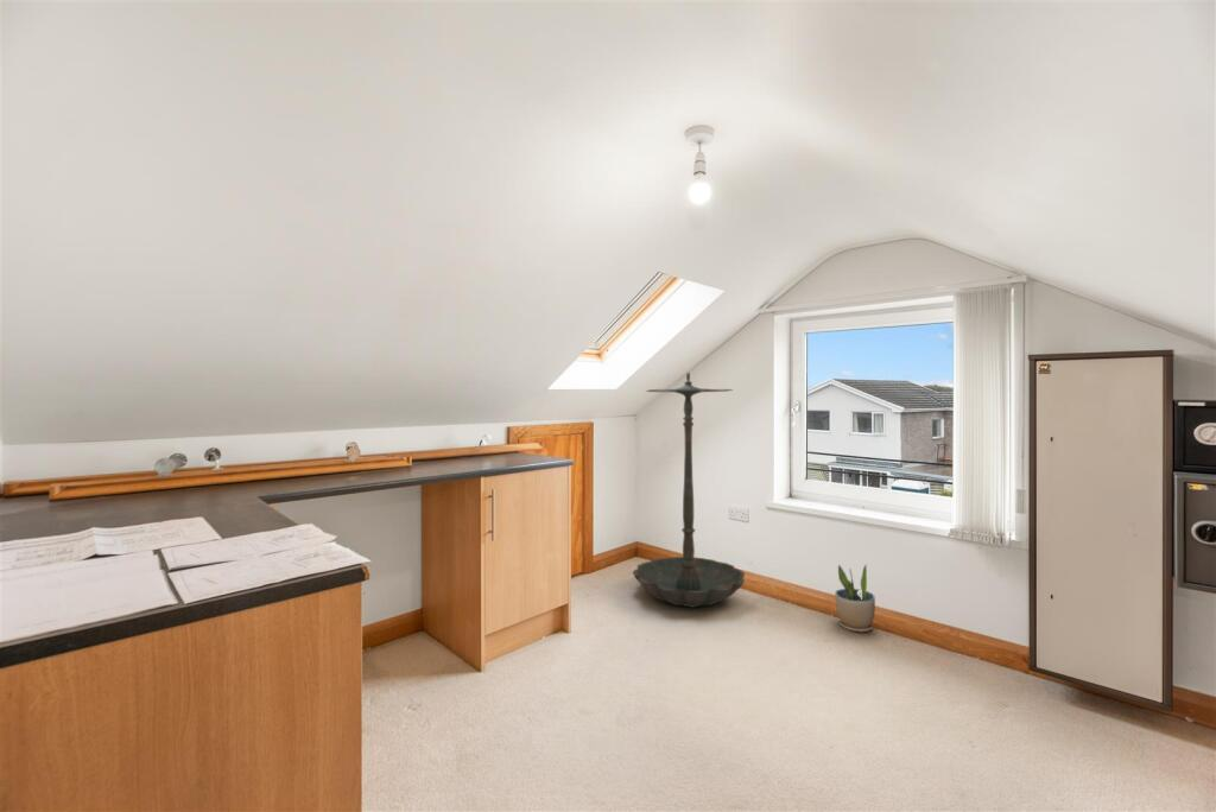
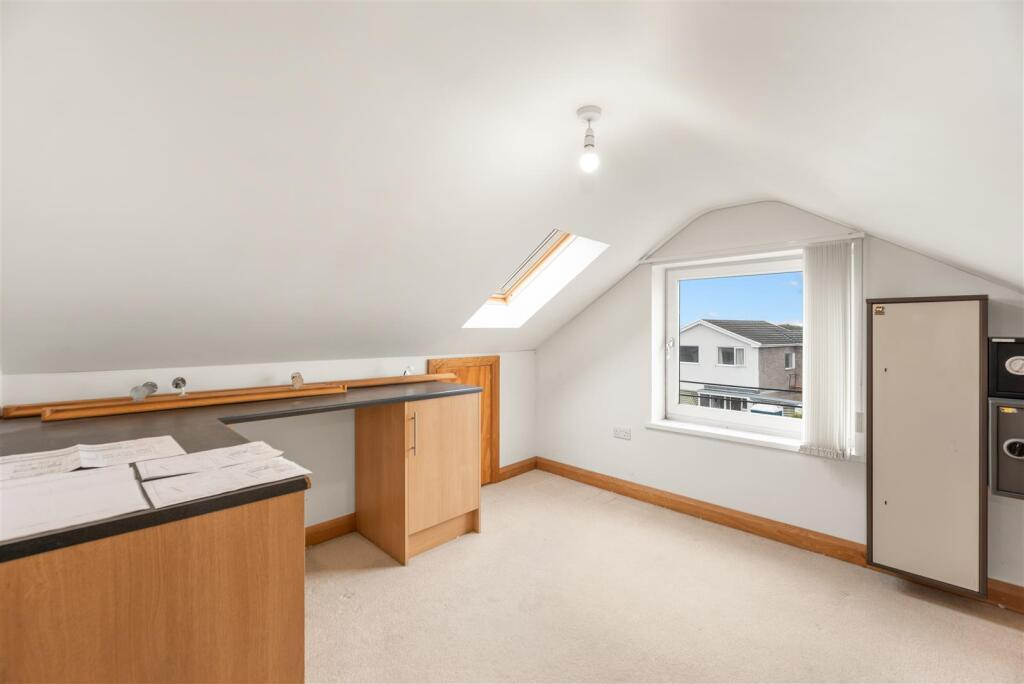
- umbrella stand (688, 483)
- potted plant (854, 592)
